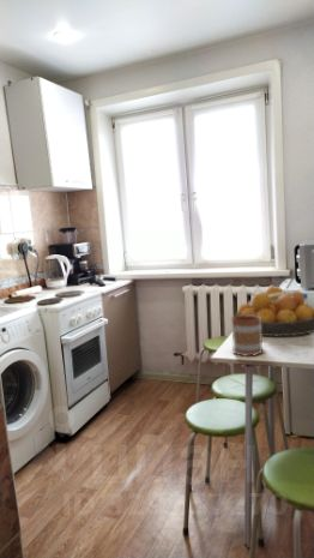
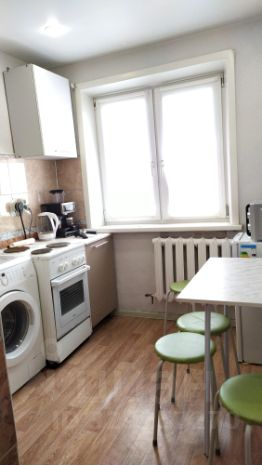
- fruit bowl (276, 307)
- mug (248, 332)
